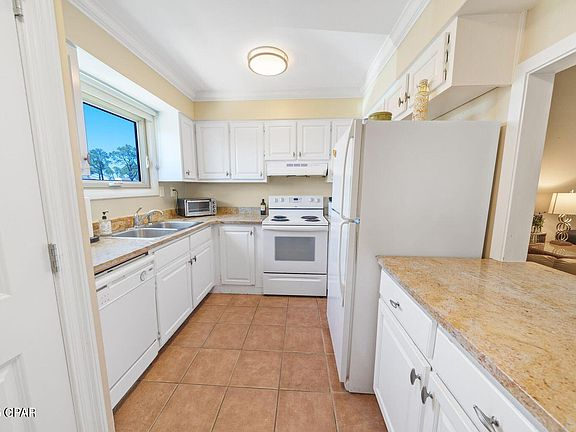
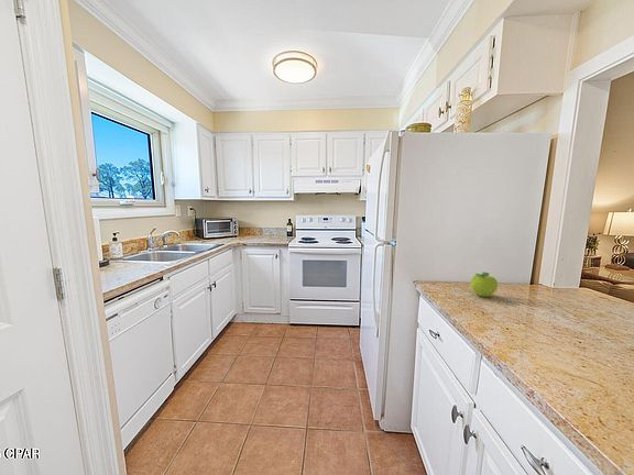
+ fruit (483, 284)
